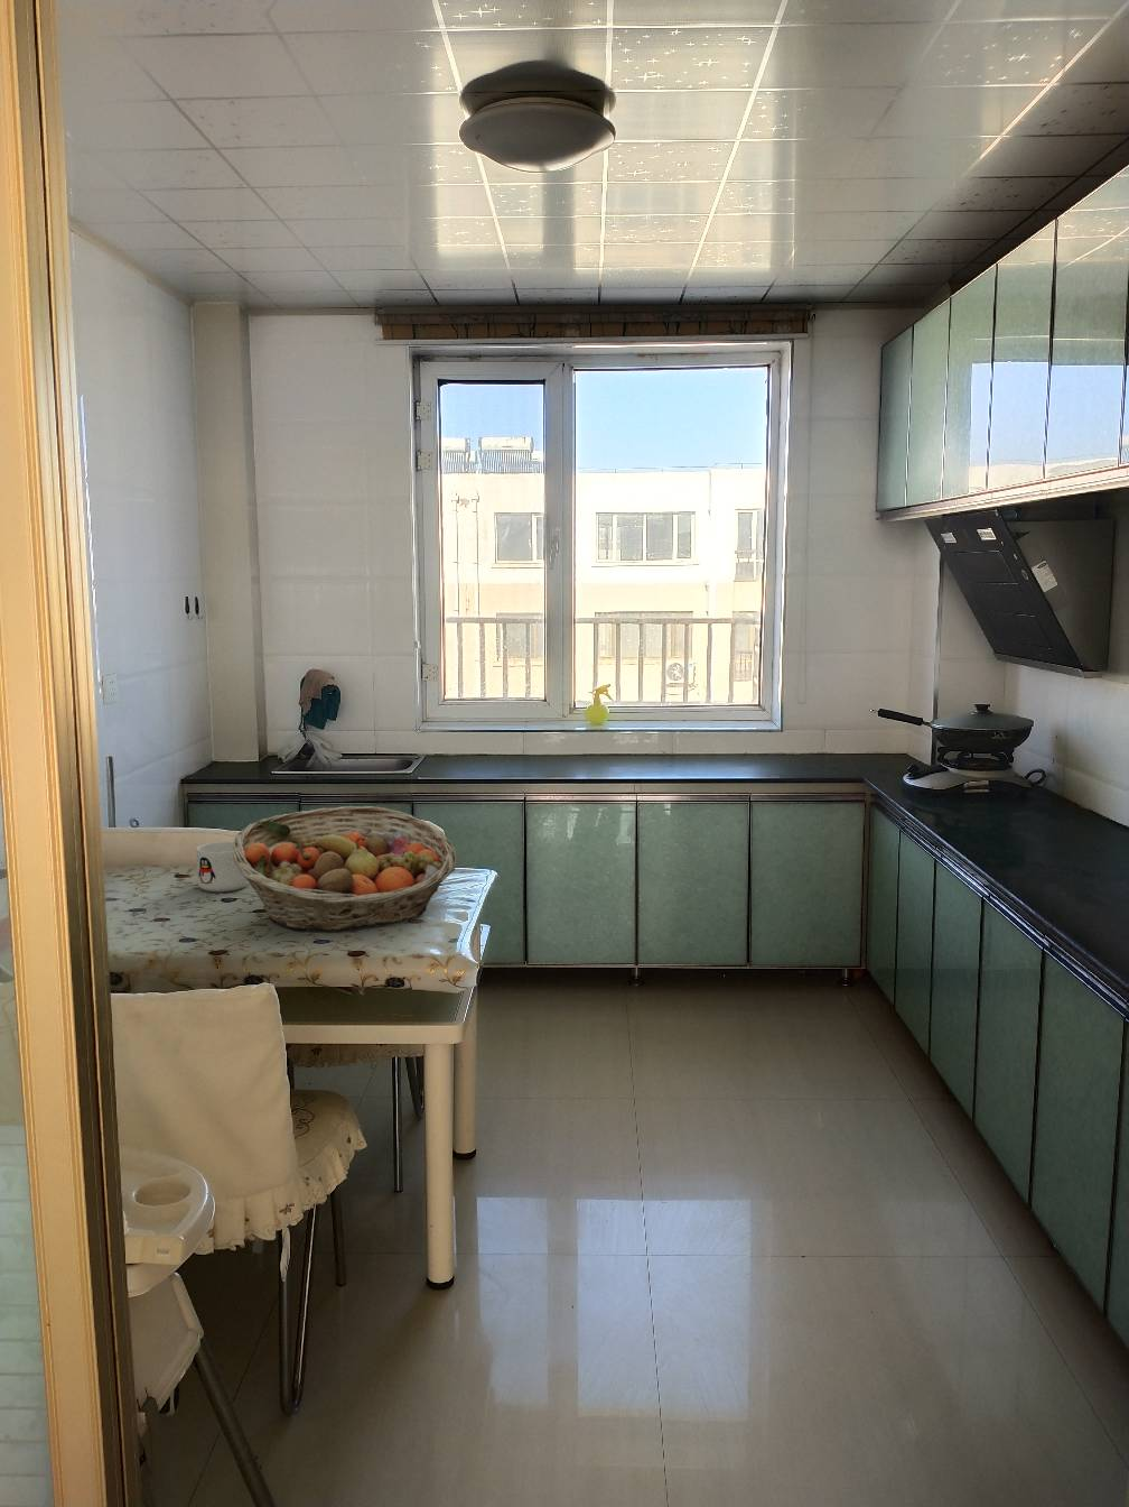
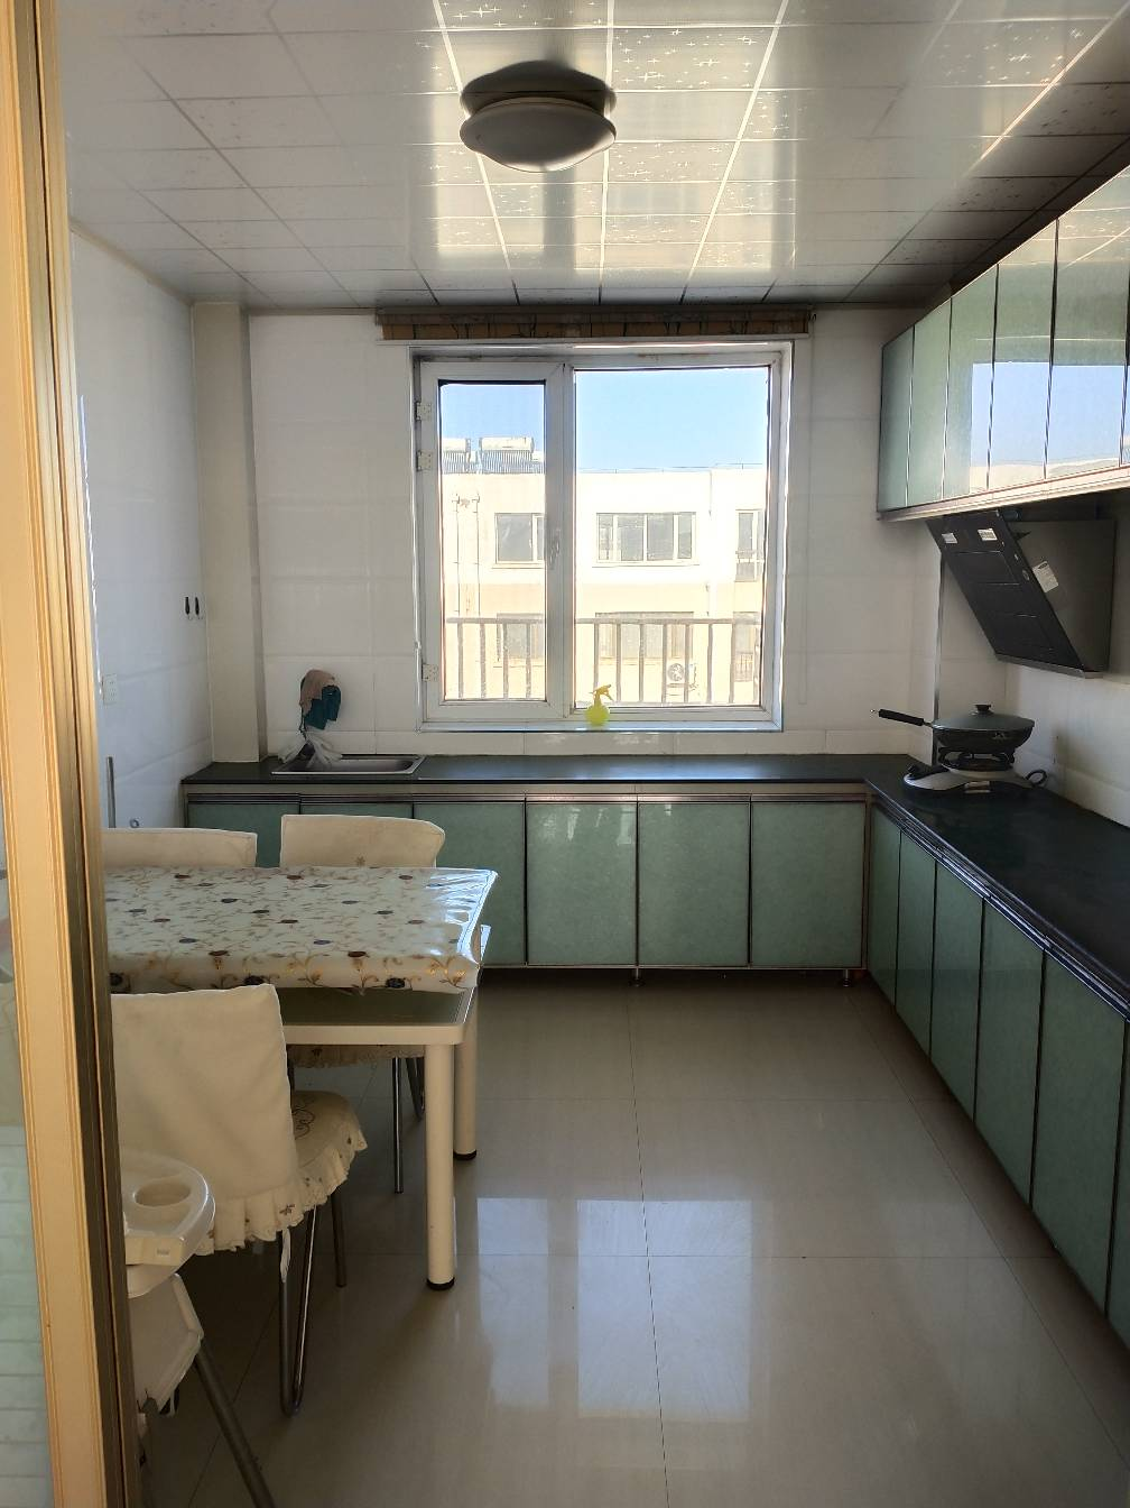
- mug (232, 866)
- fruit basket (346, 865)
